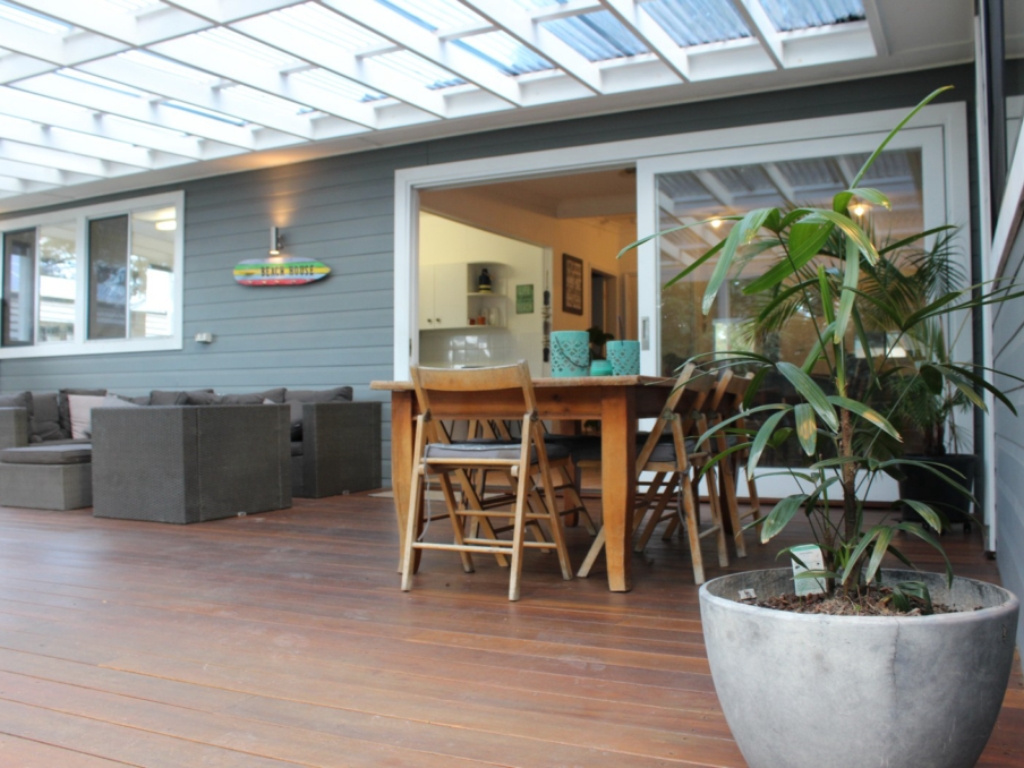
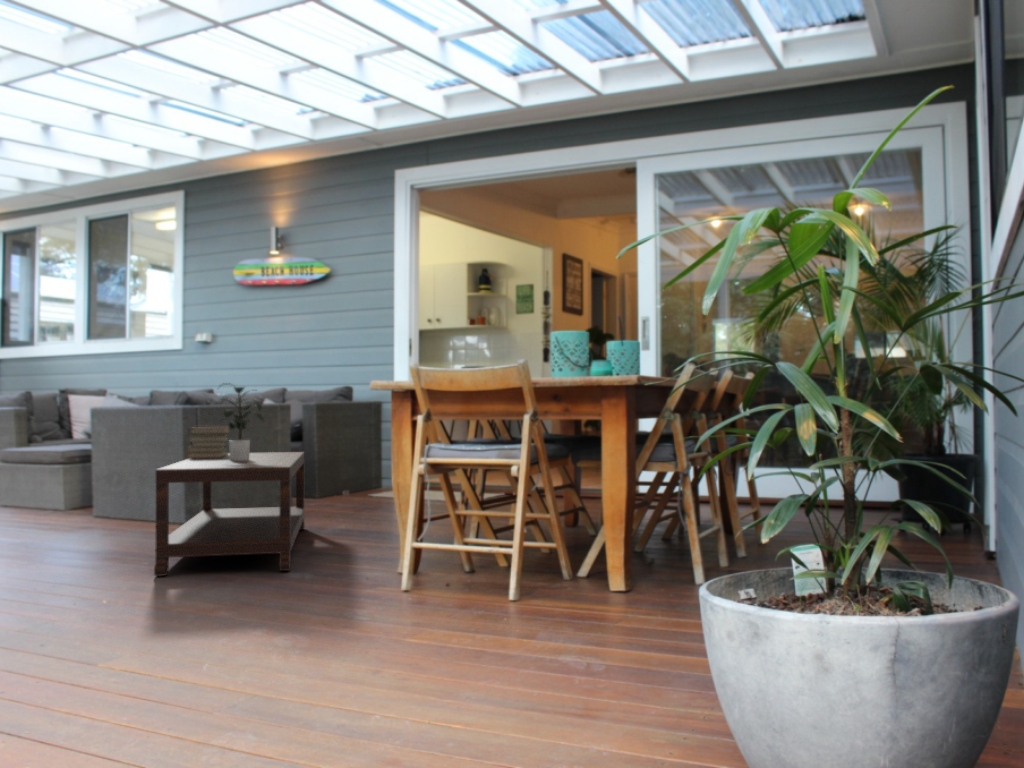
+ coffee table (241, 508)
+ book stack (209, 441)
+ potted plant (244, 420)
